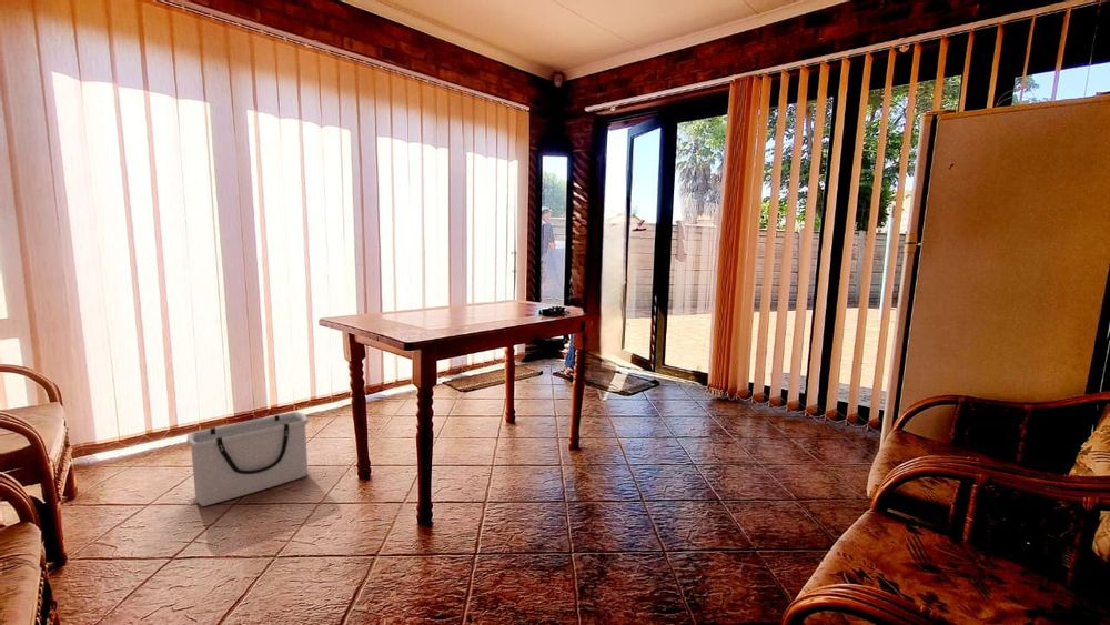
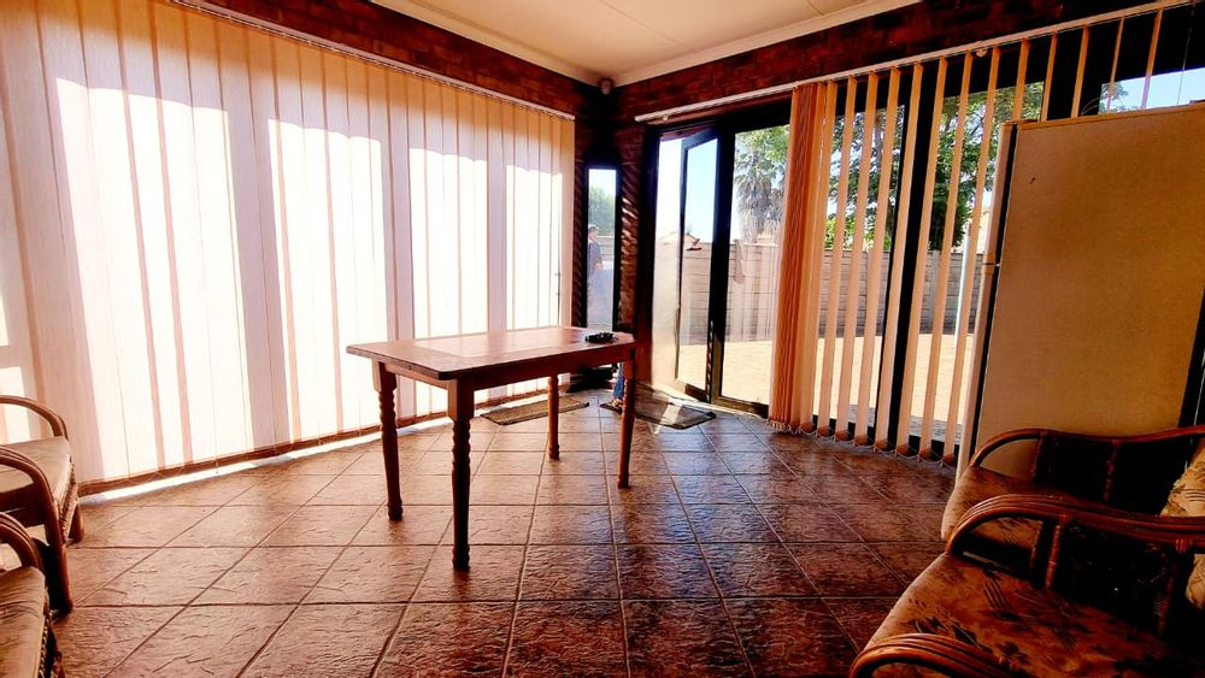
- storage bin (252, 455)
